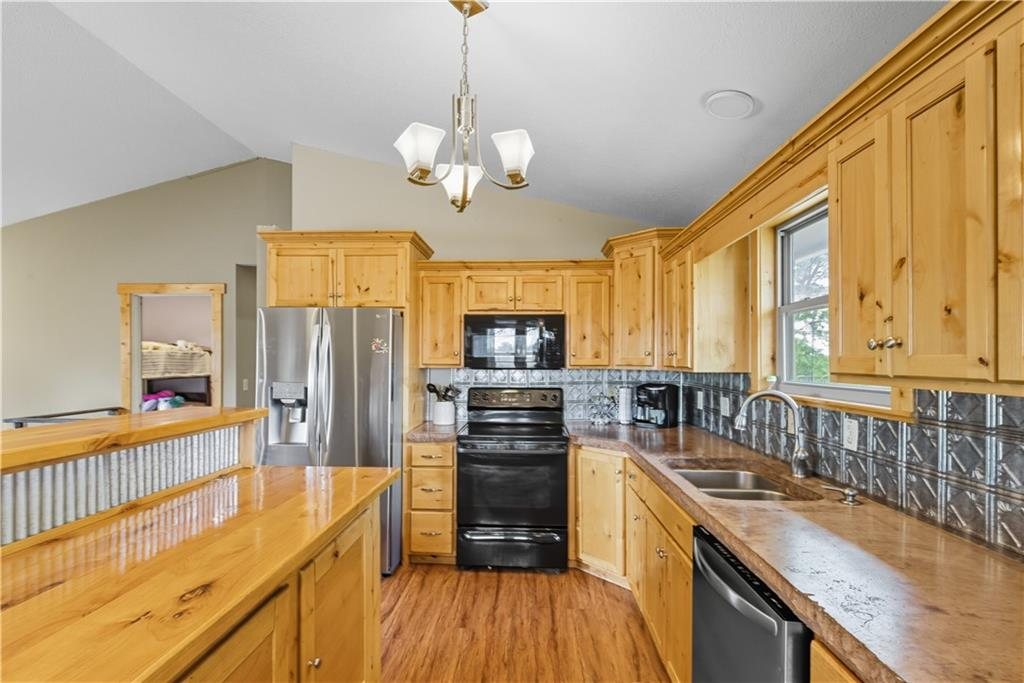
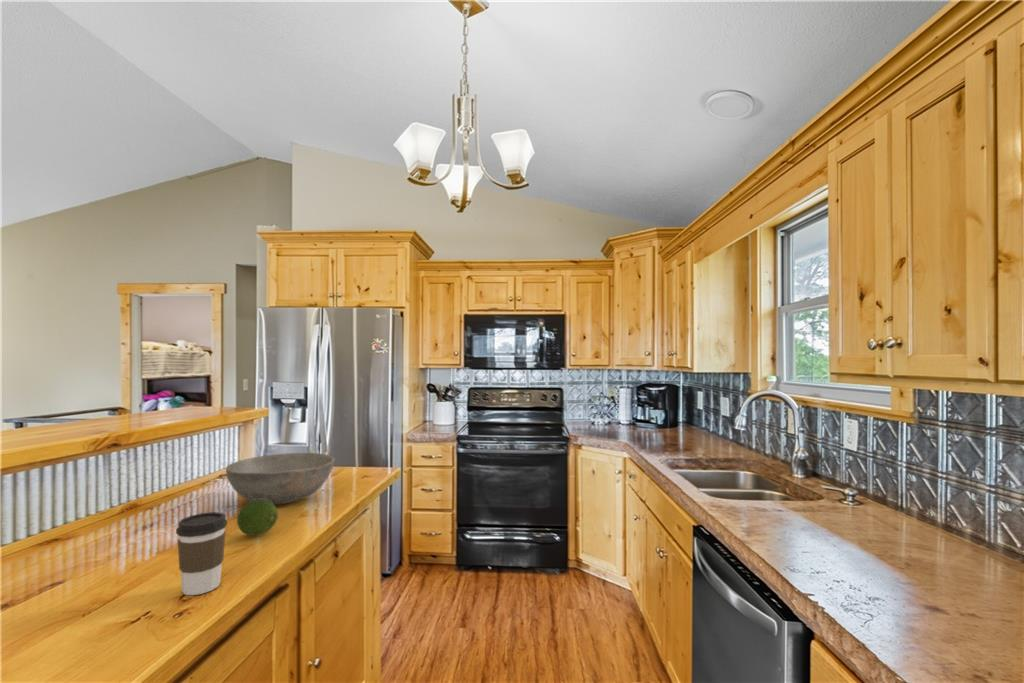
+ coffee cup (201, 552)
+ fruit (257, 517)
+ bowl (282, 479)
